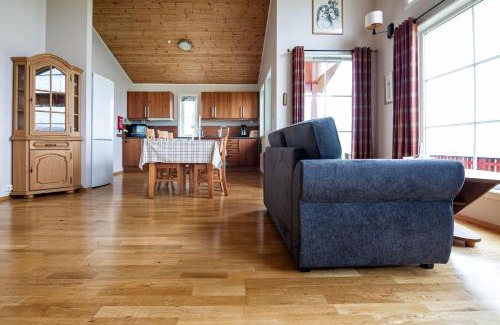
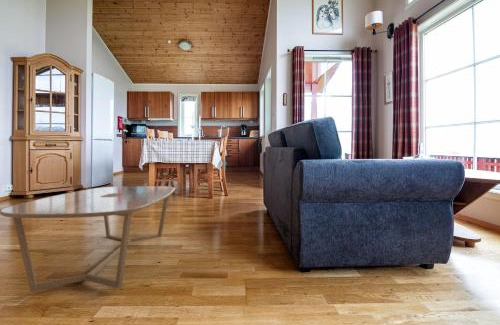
+ coffee table (109, 227)
